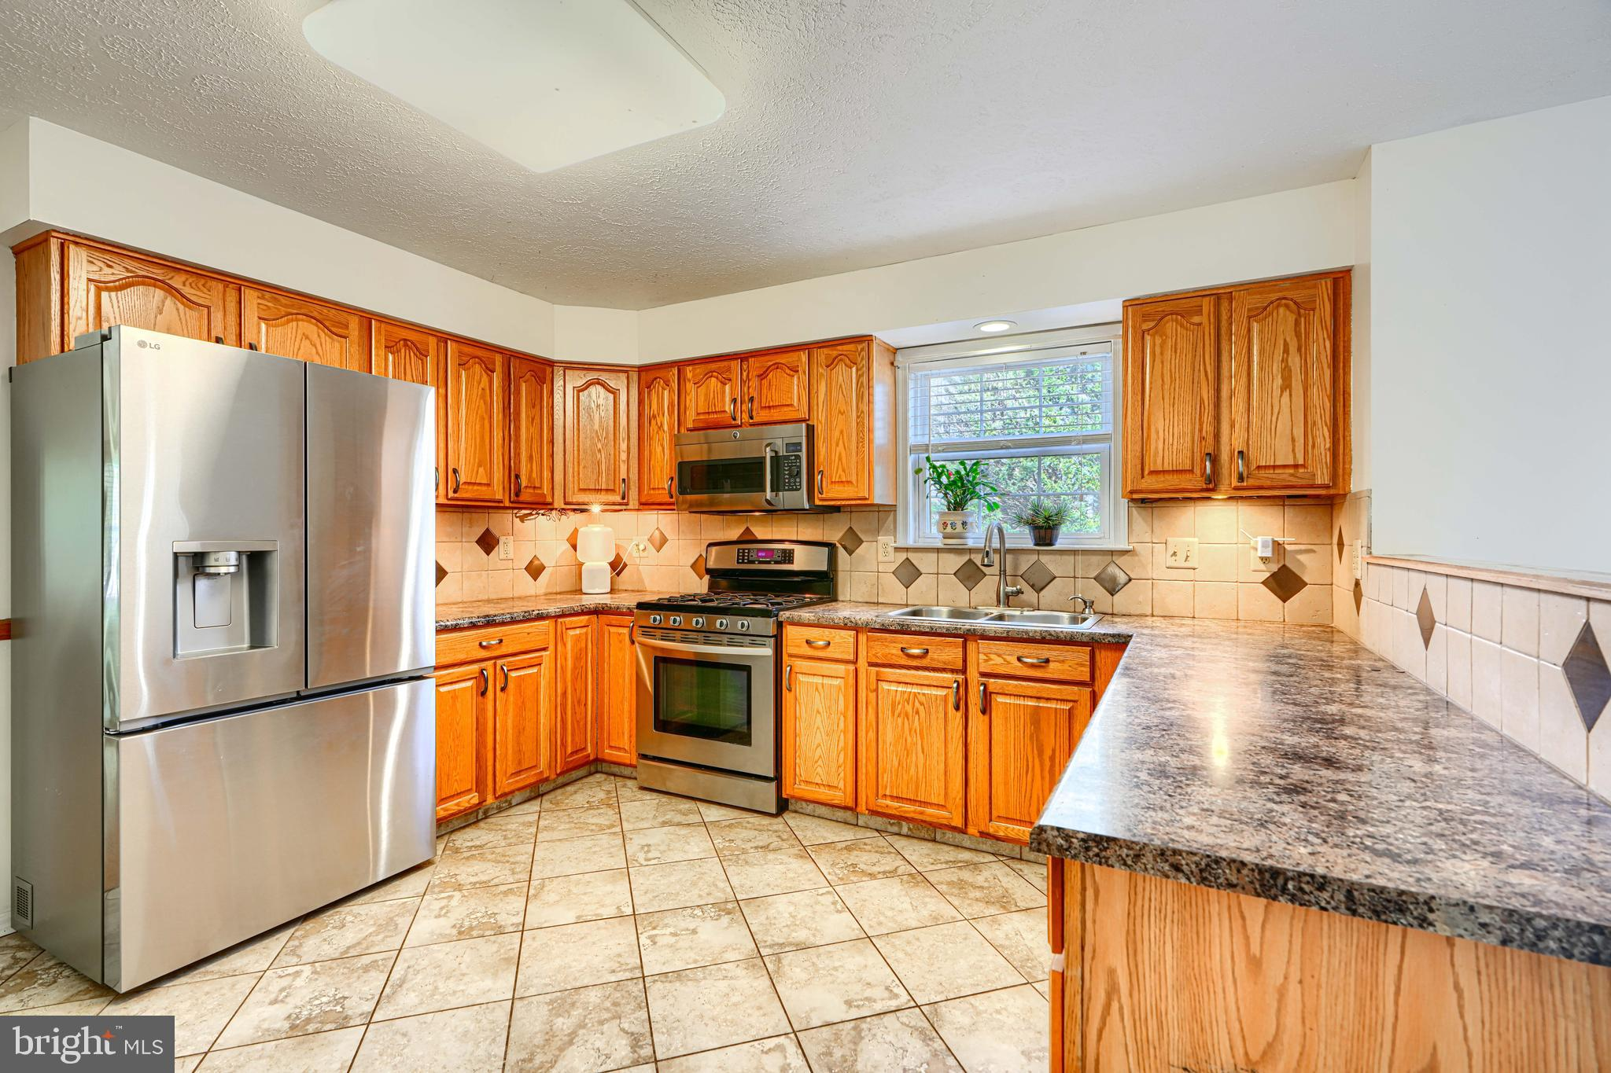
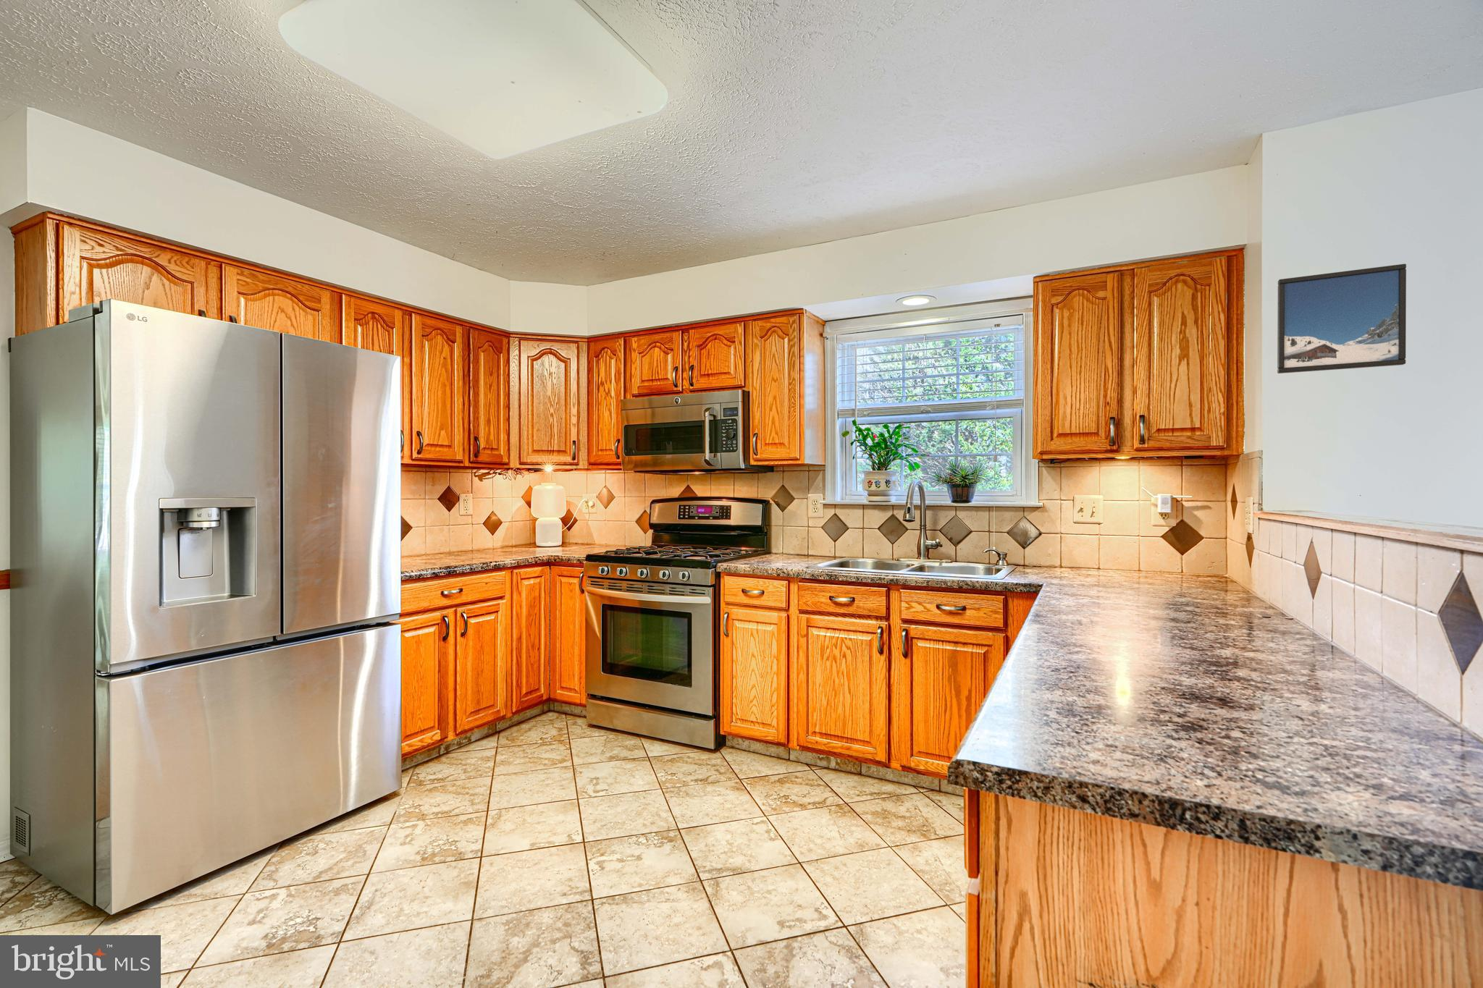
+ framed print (1339, 321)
